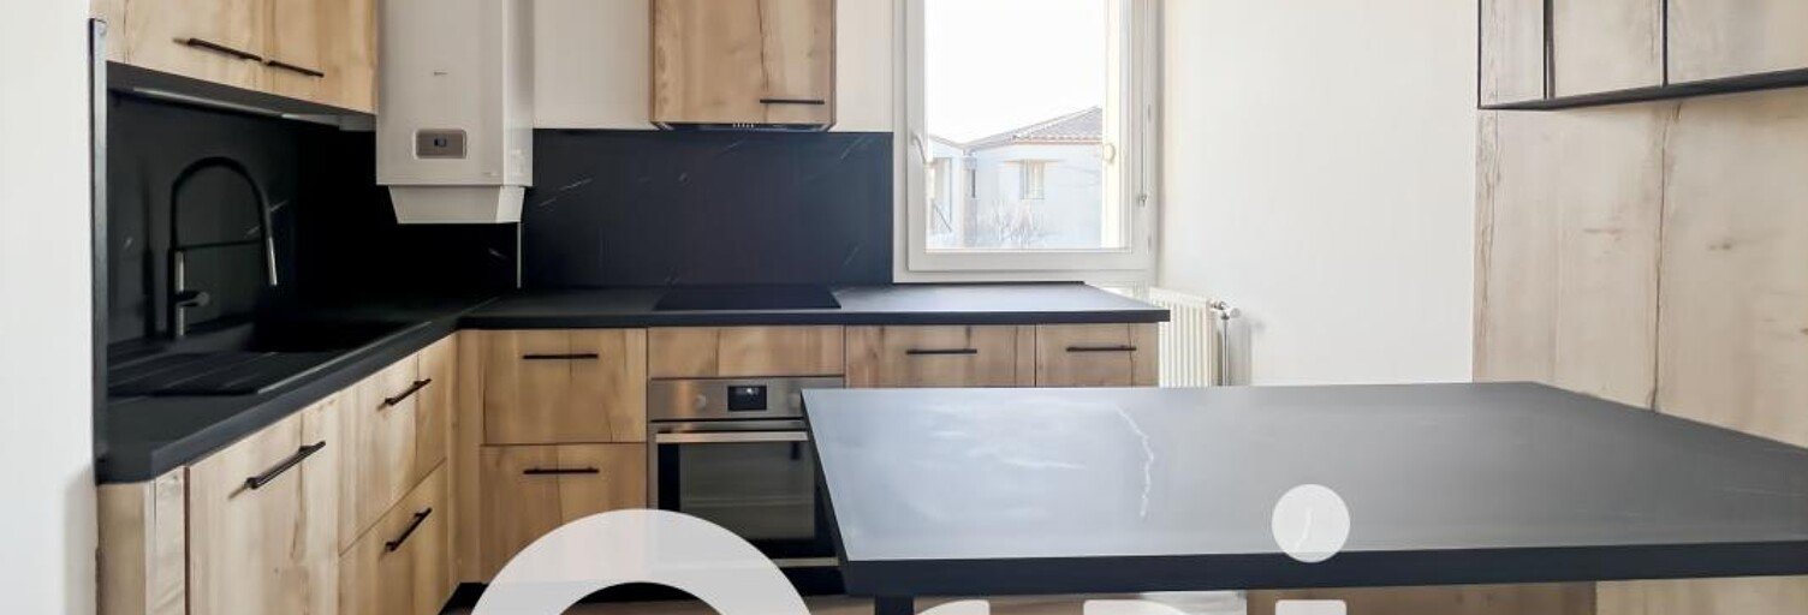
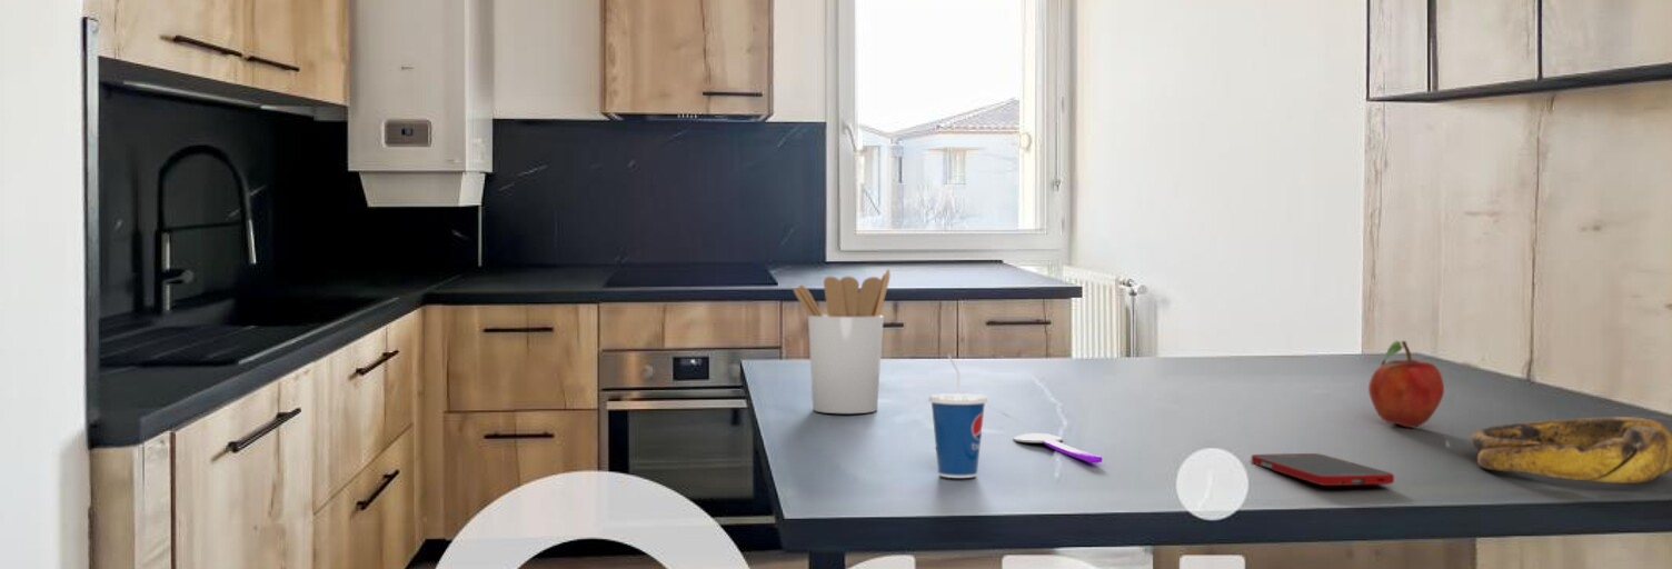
+ cell phone (1318, 469)
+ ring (1570, 443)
+ utensil holder (847, 340)
+ cup (957, 413)
+ fruit (1403, 382)
+ spoon (1058, 445)
